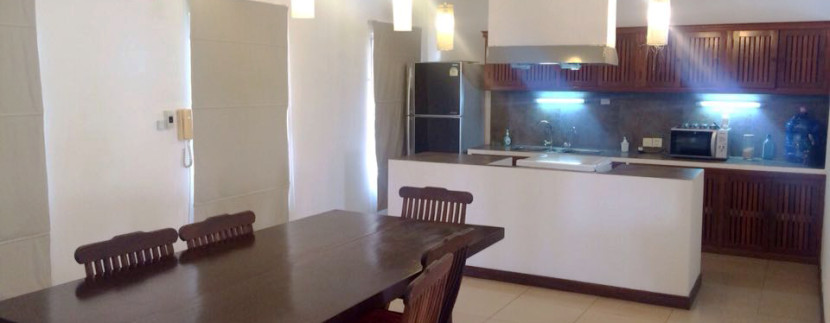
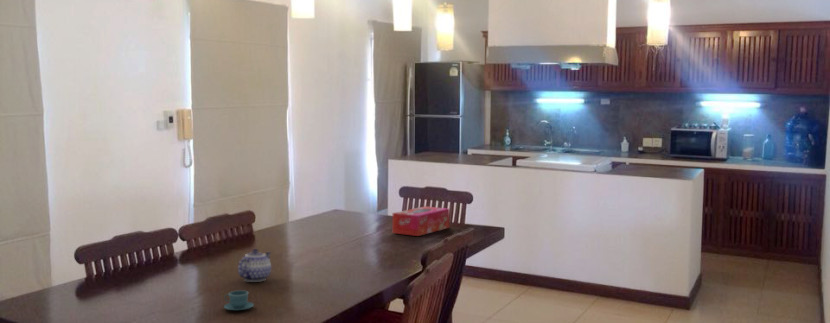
+ teapot (255, 264)
+ teacup (238, 300)
+ tissue box (421, 220)
